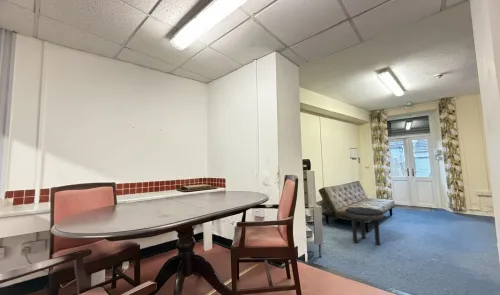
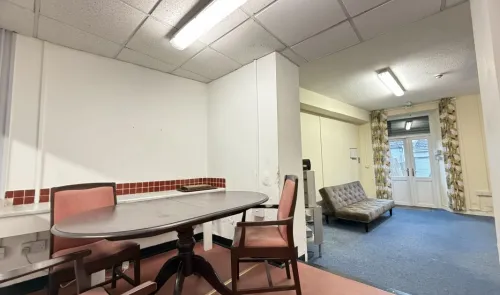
- side table (364, 225)
